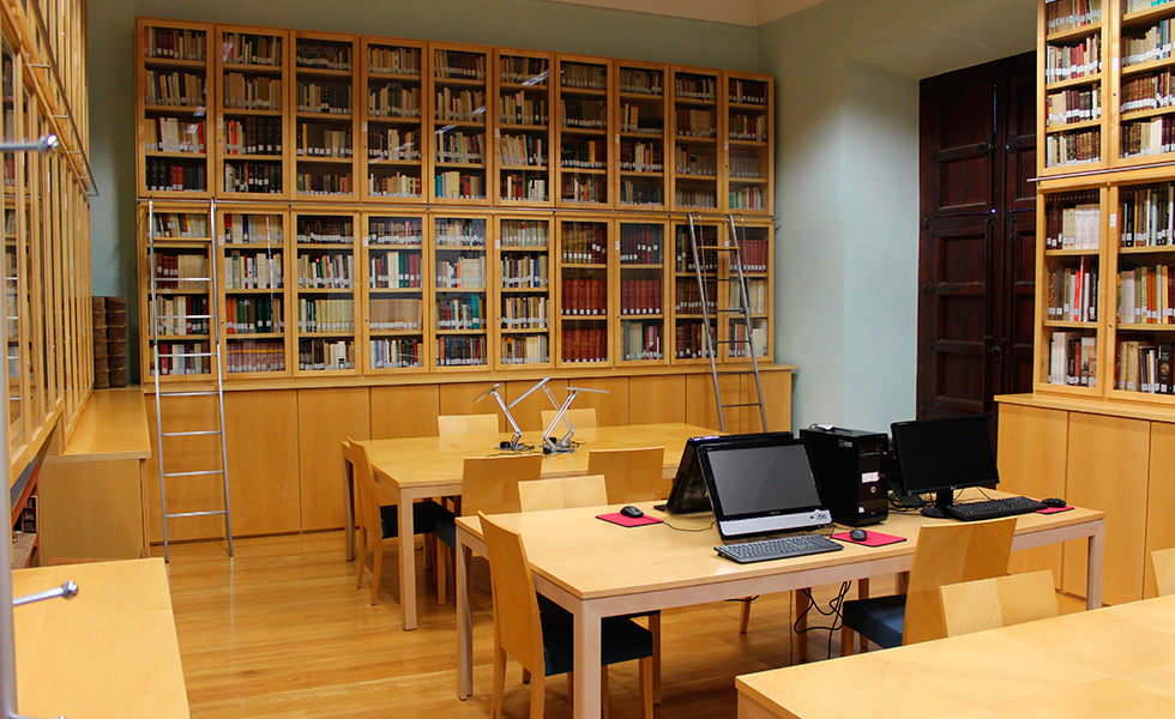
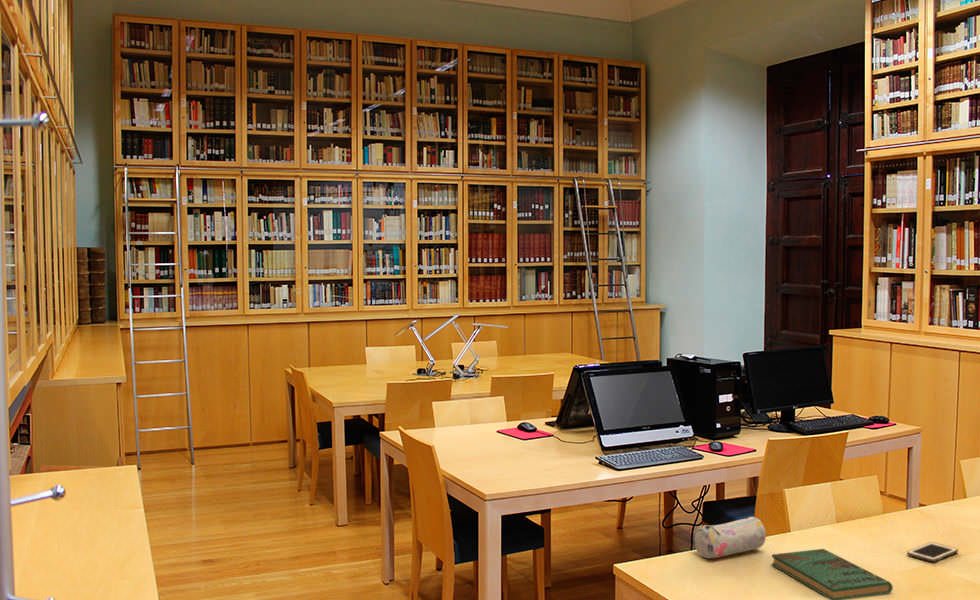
+ book (829, 572)
+ cell phone (932, 552)
+ pencil case (729, 536)
